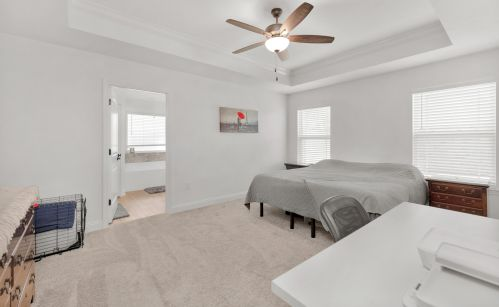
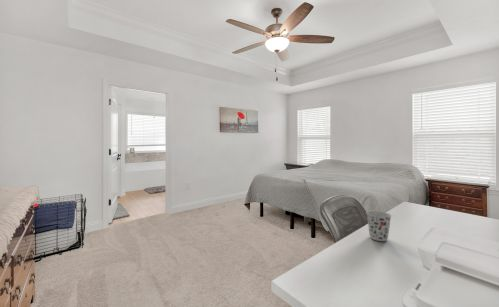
+ cup (378, 226)
